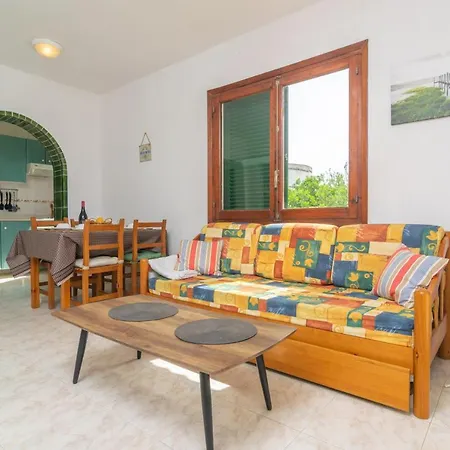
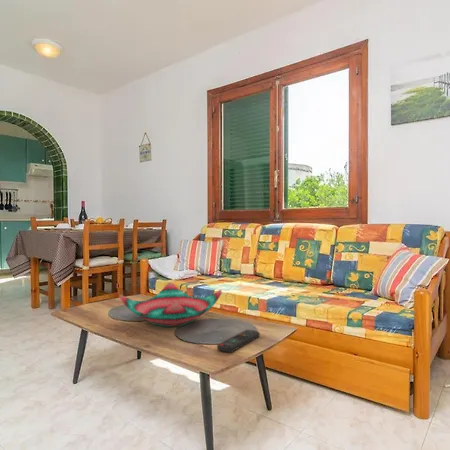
+ decorative bowl (172, 306)
+ remote control (239, 339)
